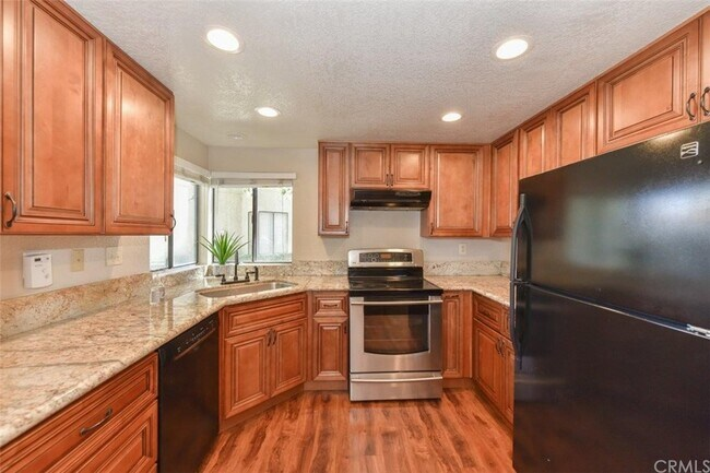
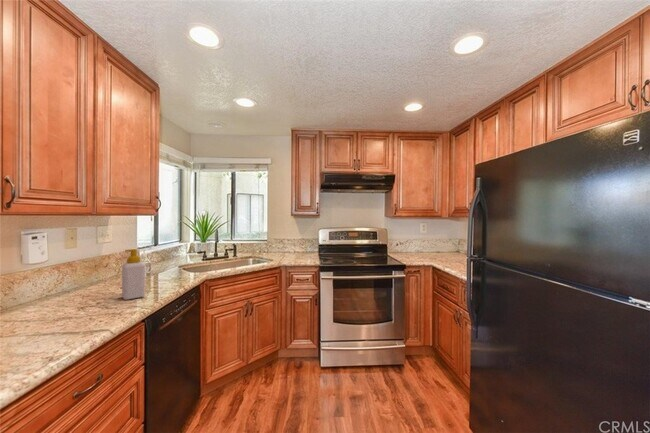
+ soap bottle (133, 273)
